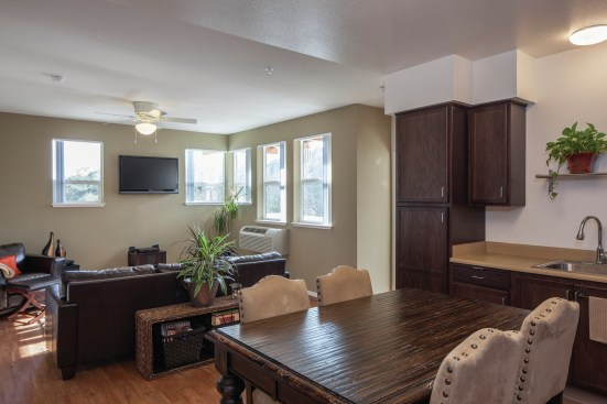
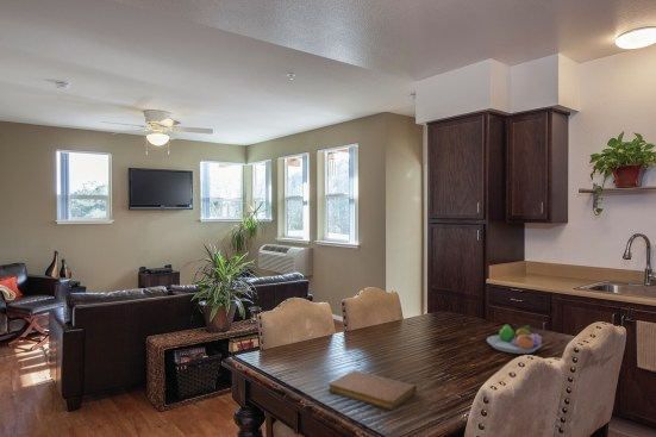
+ fruit bowl (513, 336)
+ notebook (371, 387)
